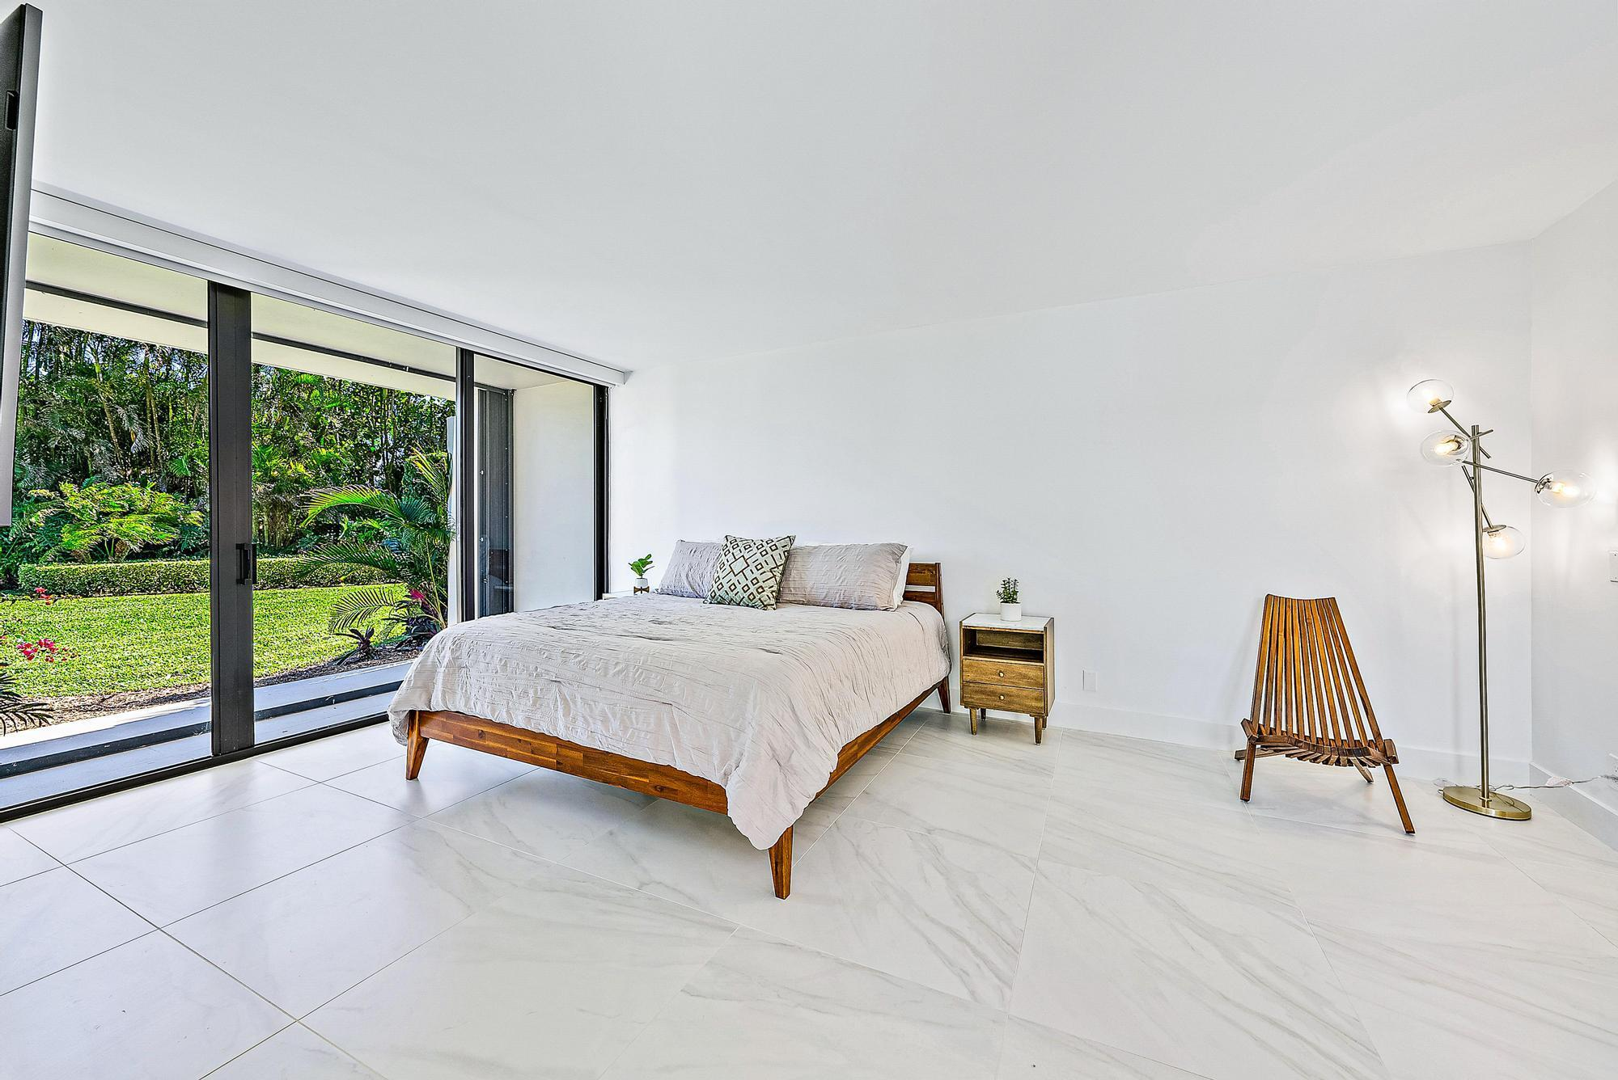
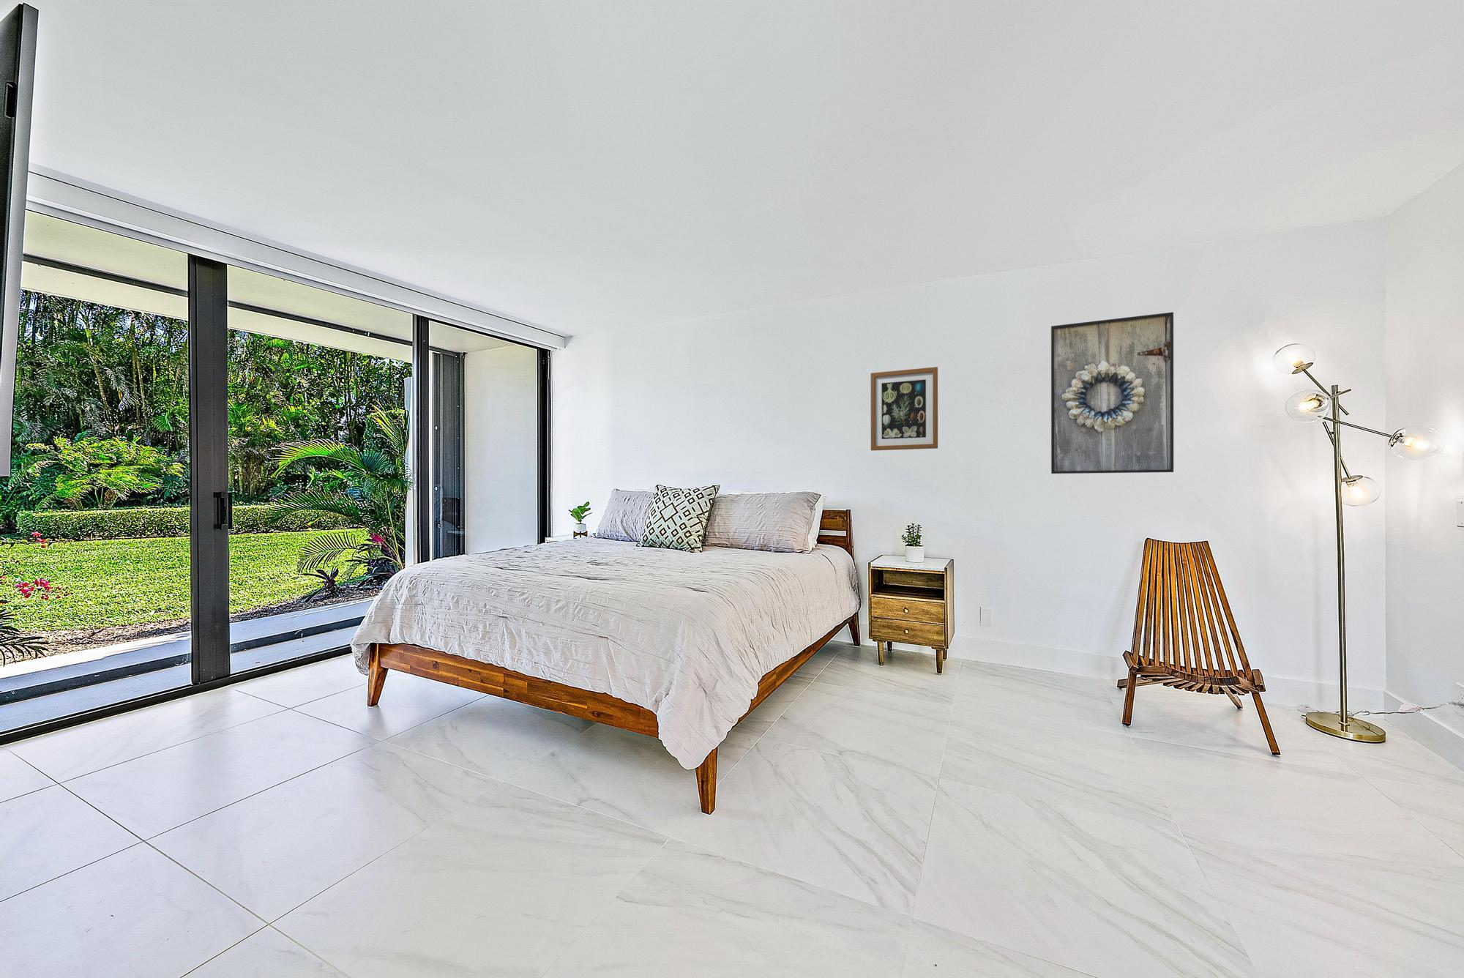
+ wall art (903, 409)
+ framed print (1109, 396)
